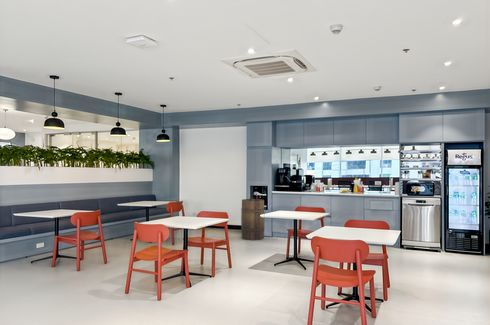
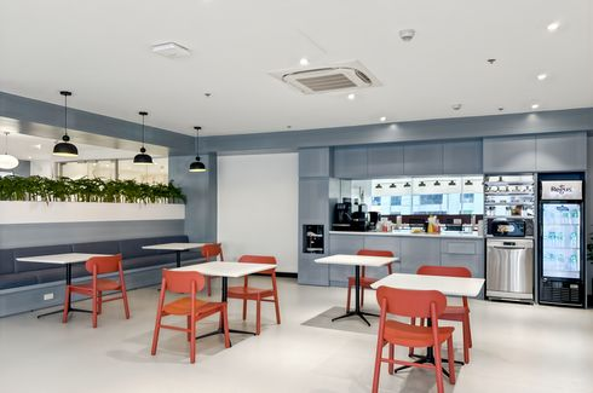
- wooden barrel (252, 218)
